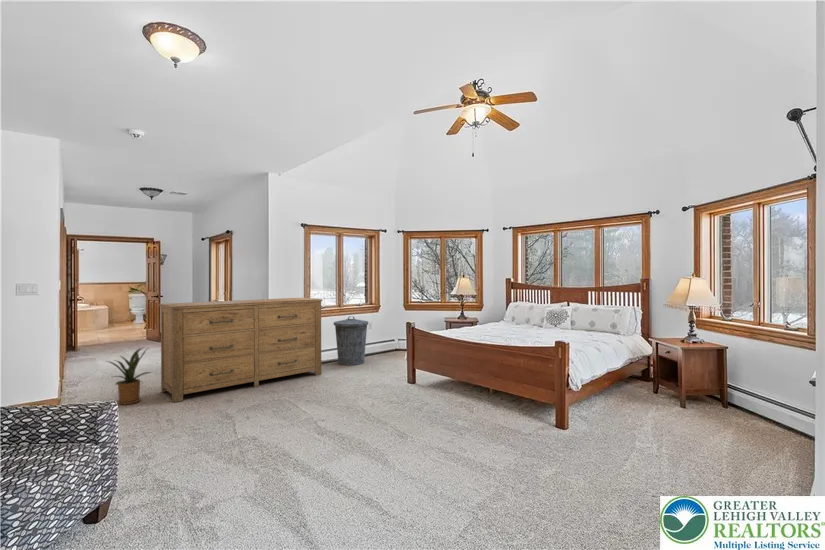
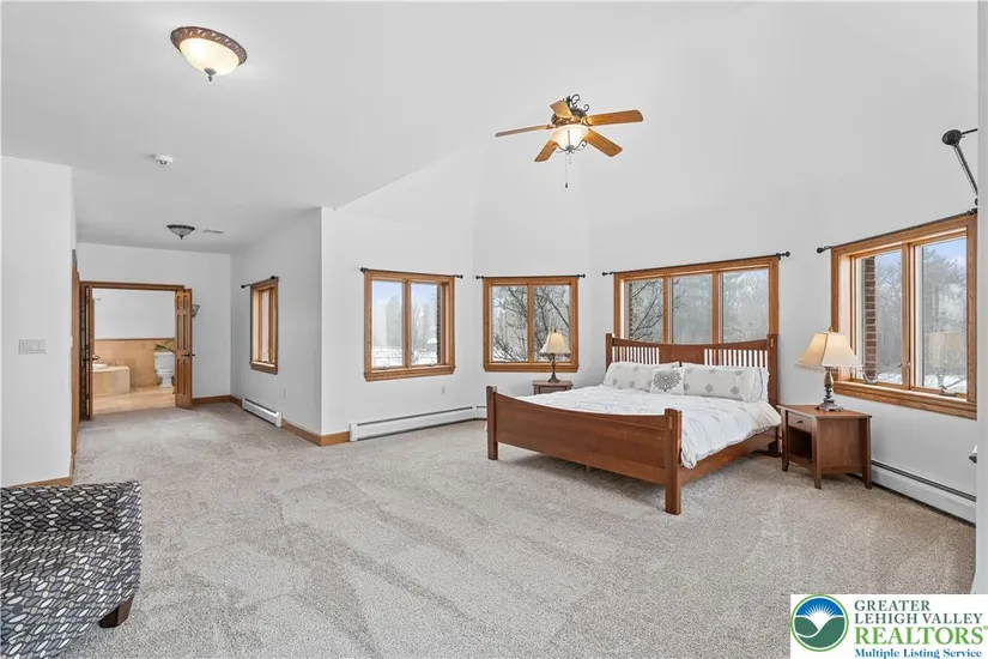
- house plant (127, 375)
- trash can (351, 339)
- dresser (247, 342)
